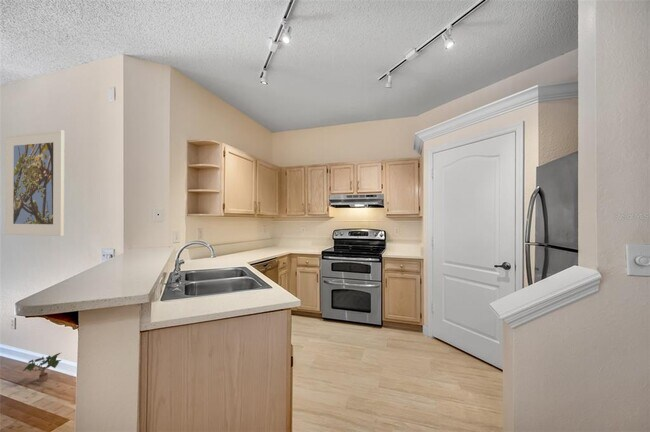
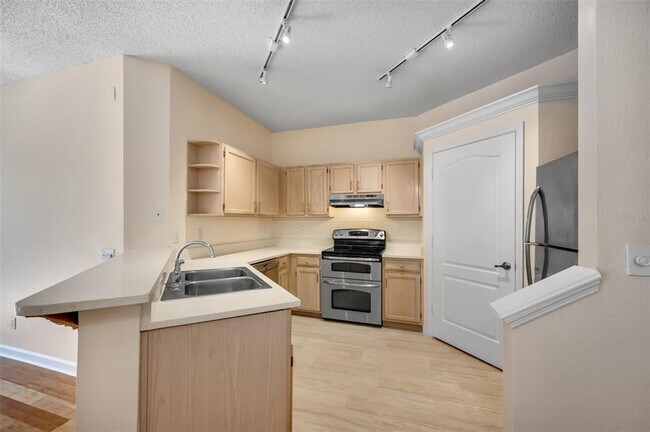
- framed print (33, 184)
- potted plant (45, 368)
